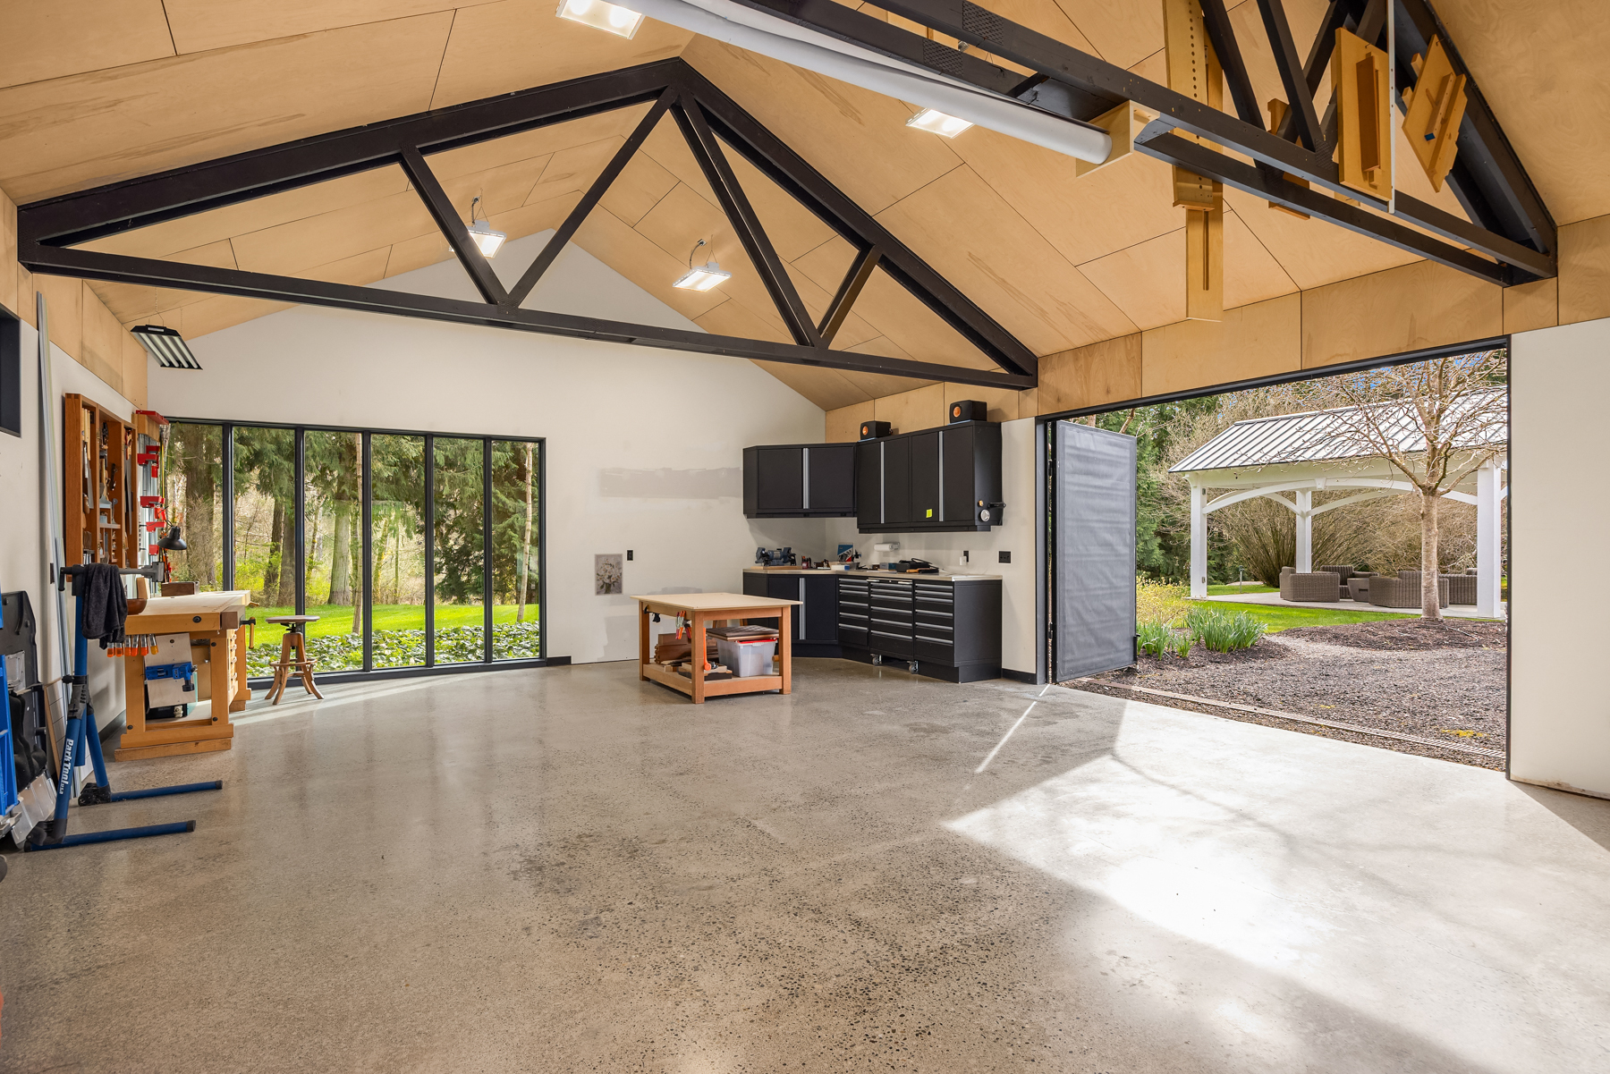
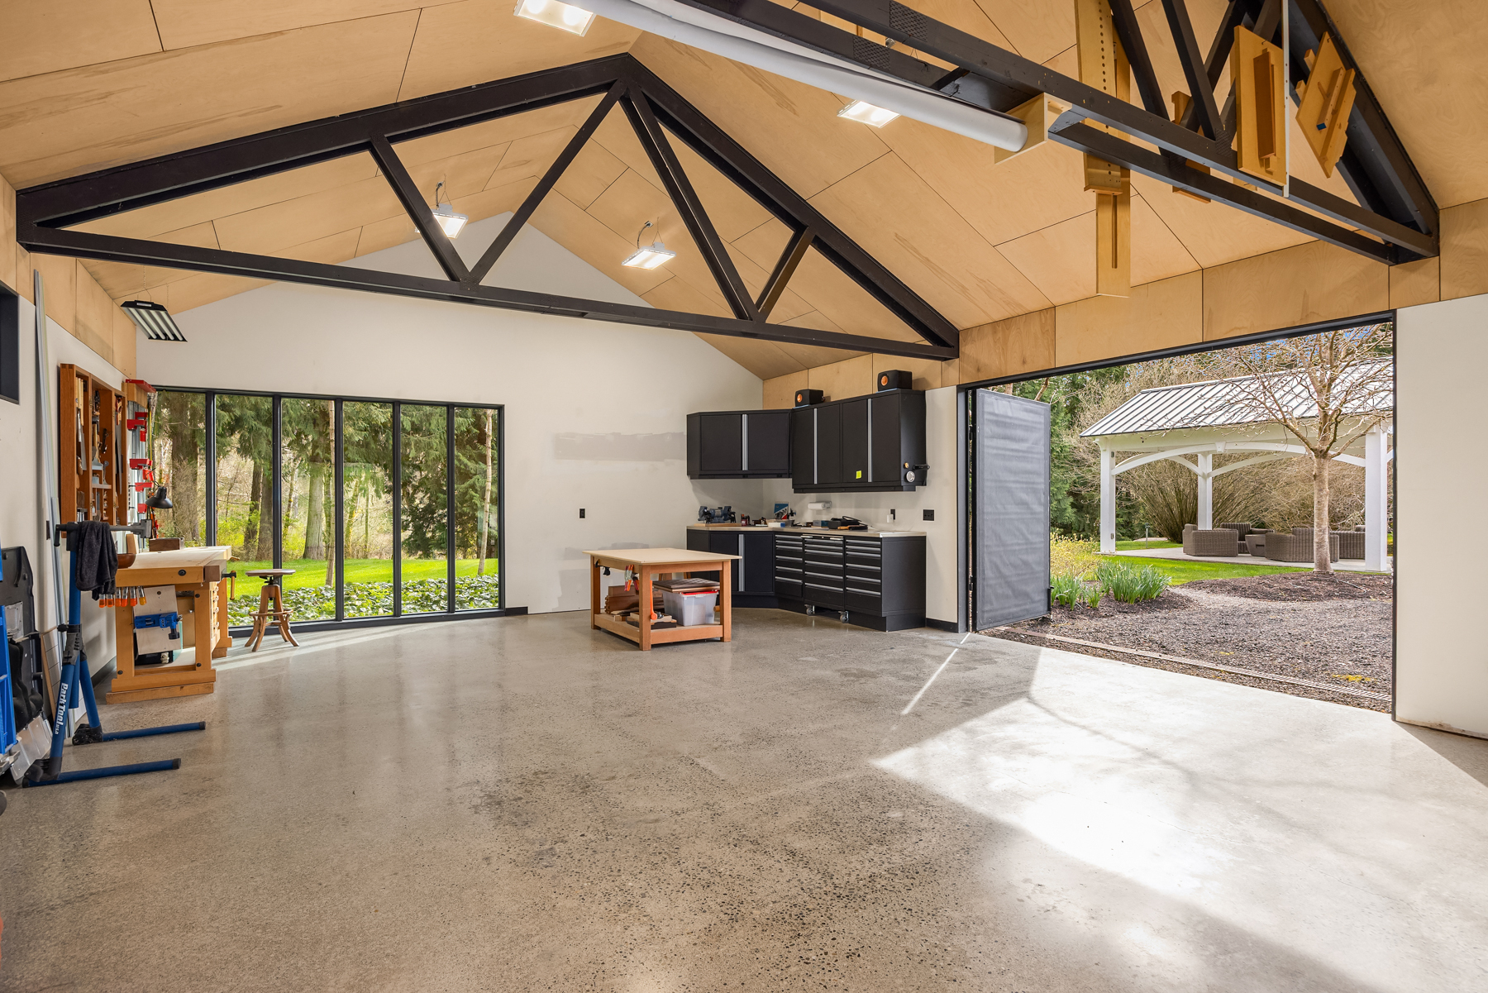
- wall art (608, 574)
